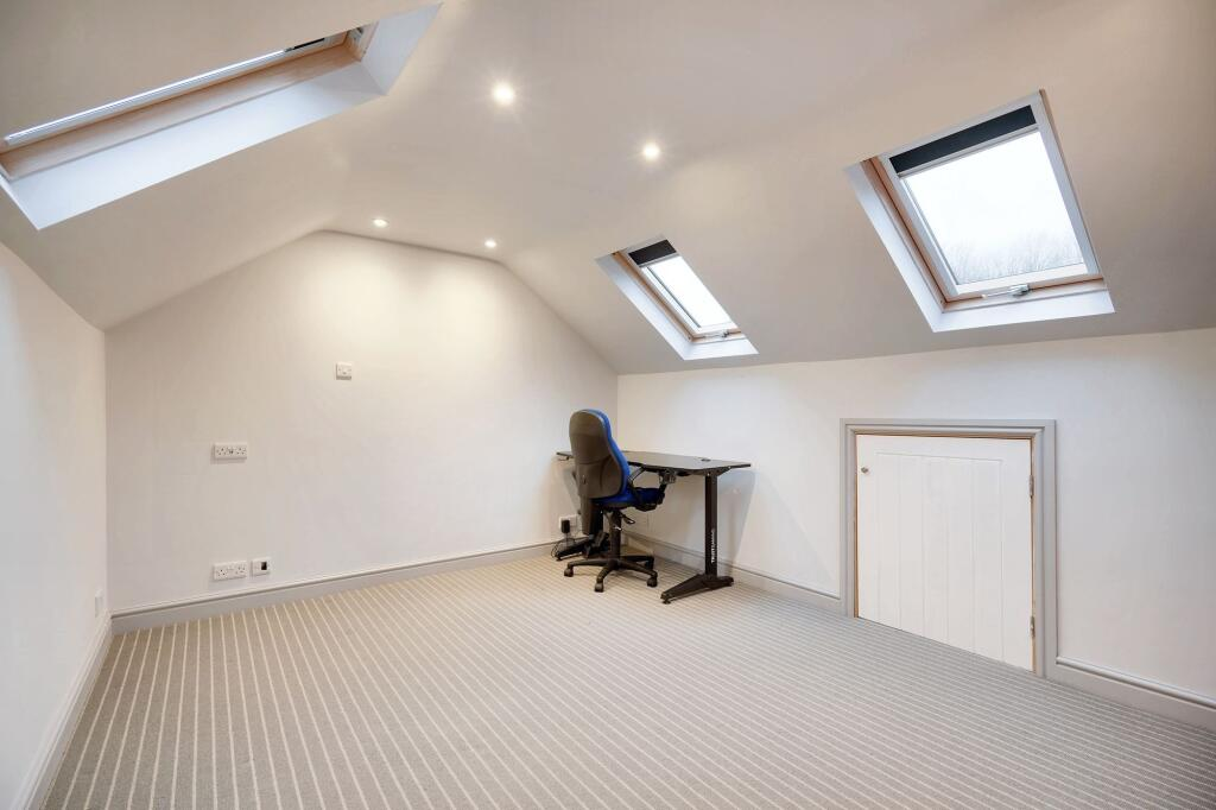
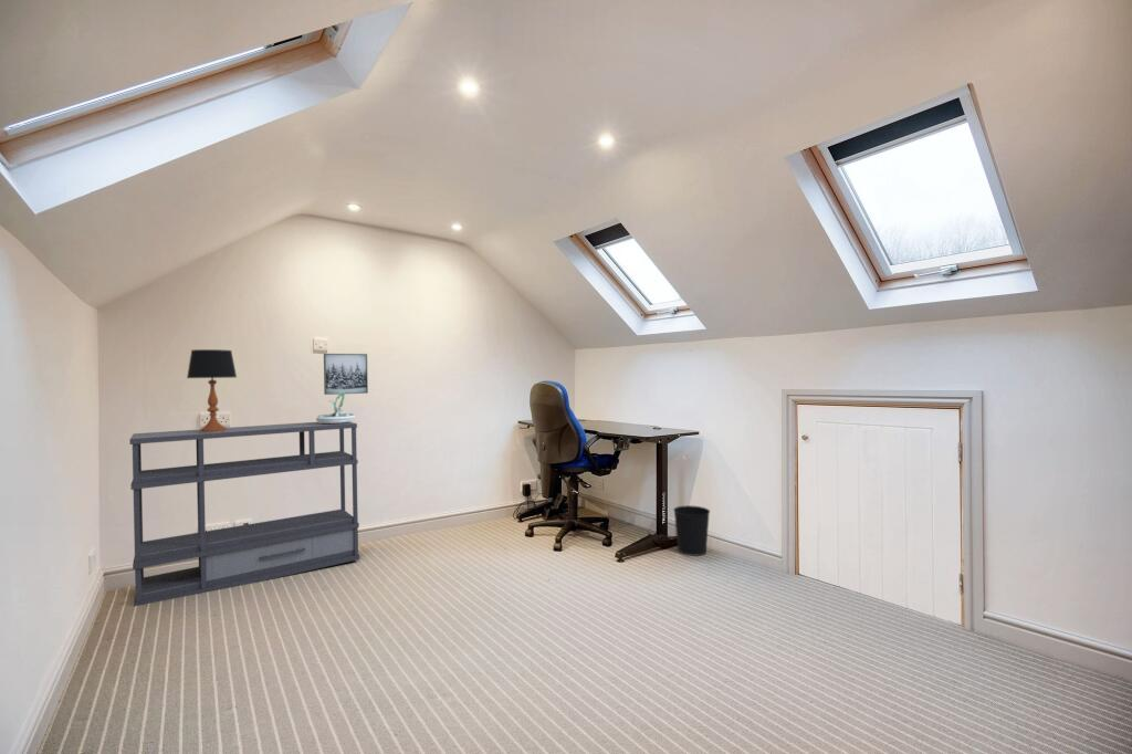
+ bookshelf (260, 522)
+ wall art (346, 374)
+ wastebasket (691, 531)
+ potted plant (335, 407)
+ table lamp (212, 390)
